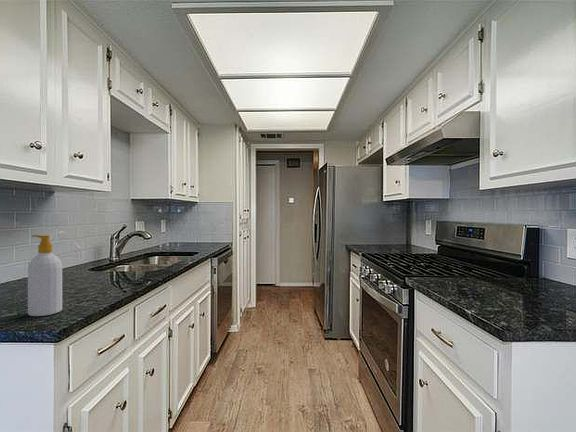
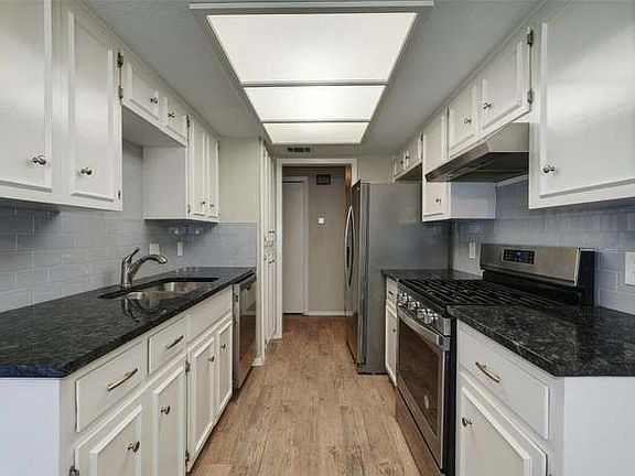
- soap bottle (44, 273)
